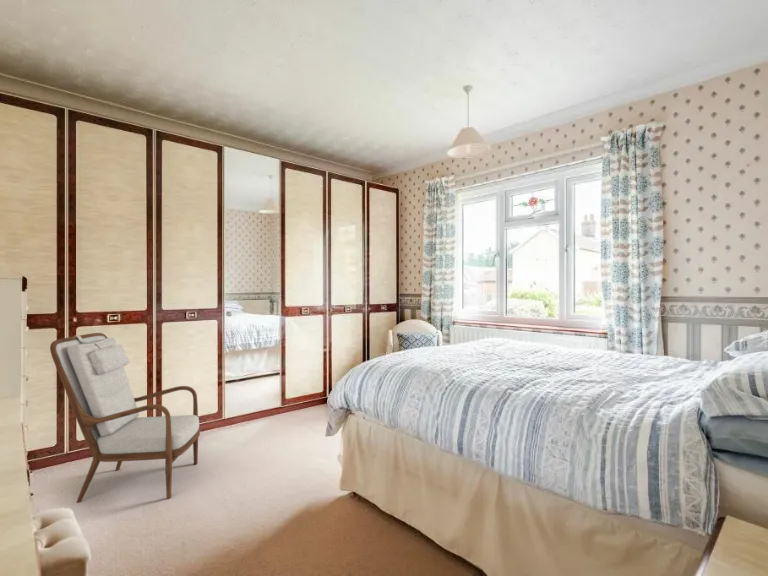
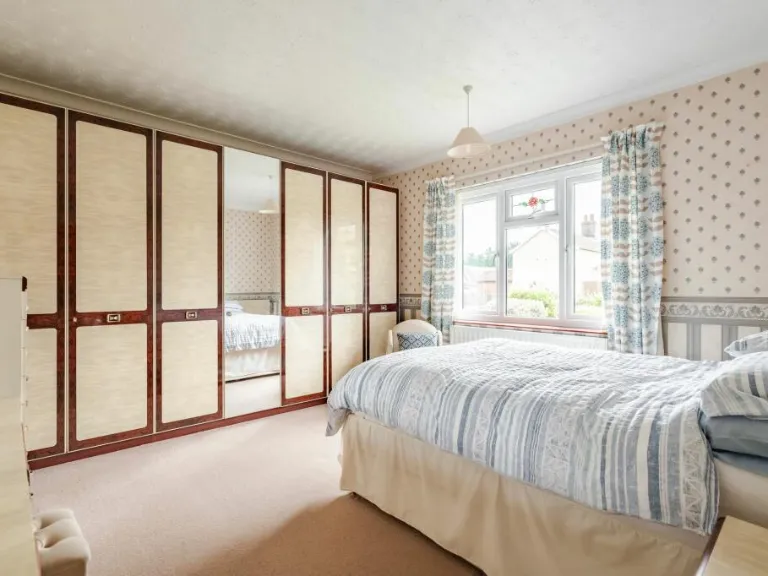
- armchair (134, 408)
